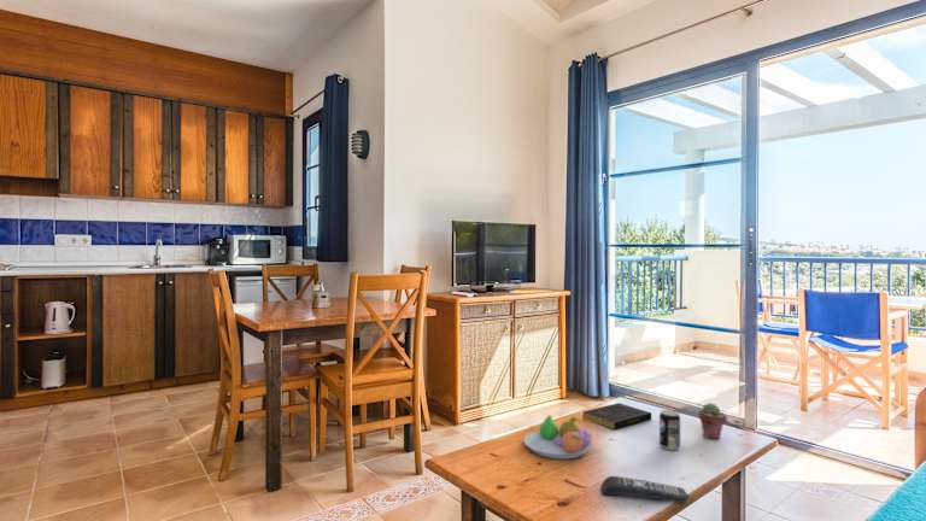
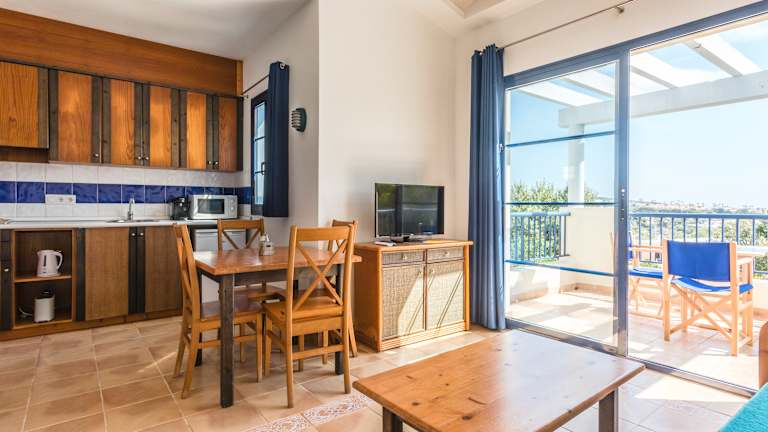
- remote control (643, 488)
- book (617, 415)
- potted succulent (711, 418)
- fruit bowl (557, 433)
- beverage can (669, 429)
